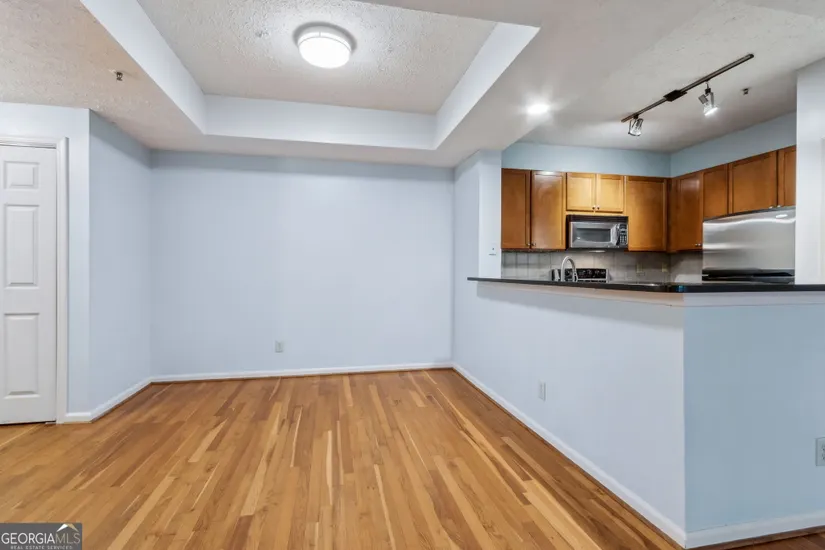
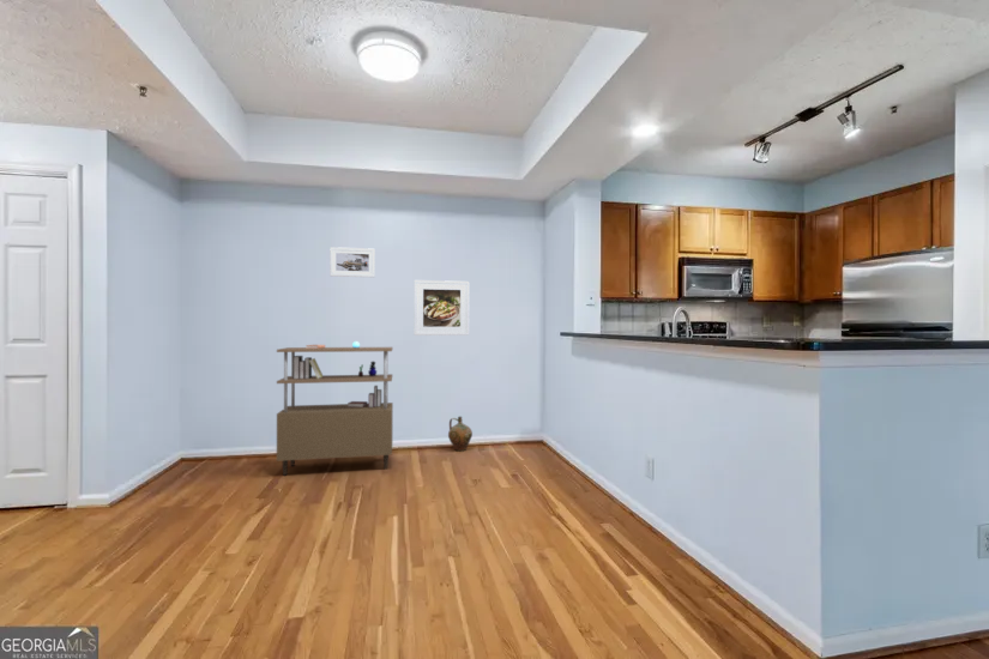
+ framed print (352, 261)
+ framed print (441, 308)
+ shelving unit (338, 404)
+ ceramic jug (460, 433)
